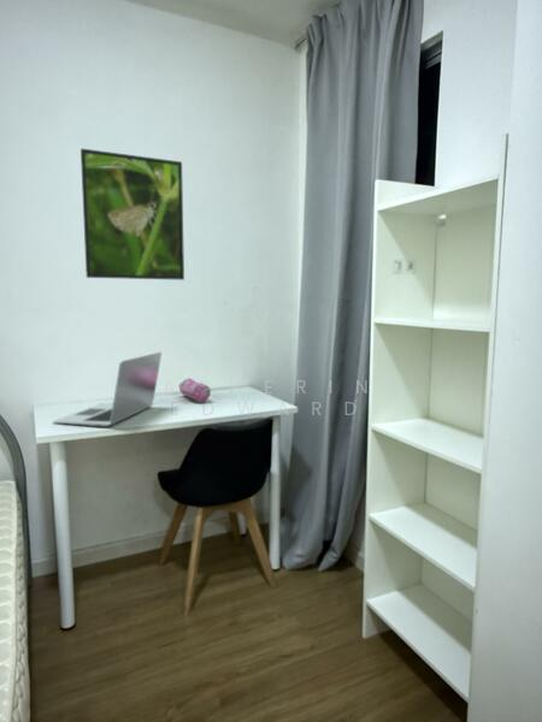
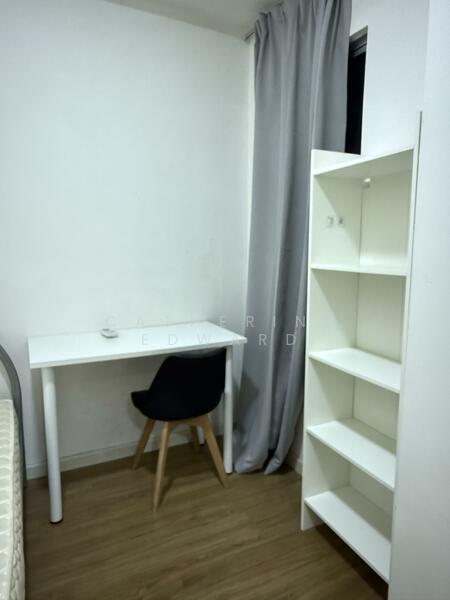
- pencil case (194, 389)
- laptop (116, 385)
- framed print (135, 218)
